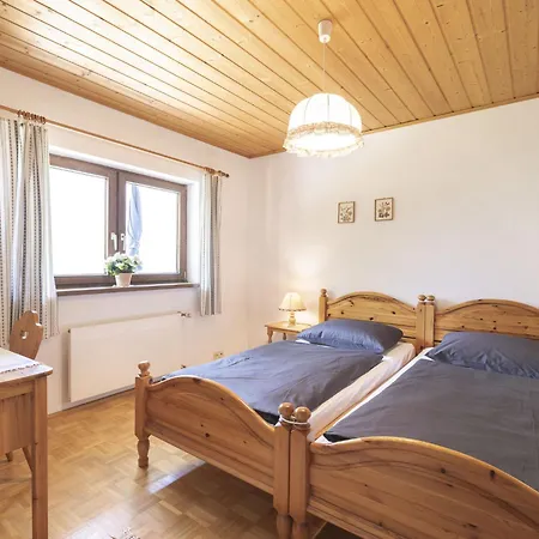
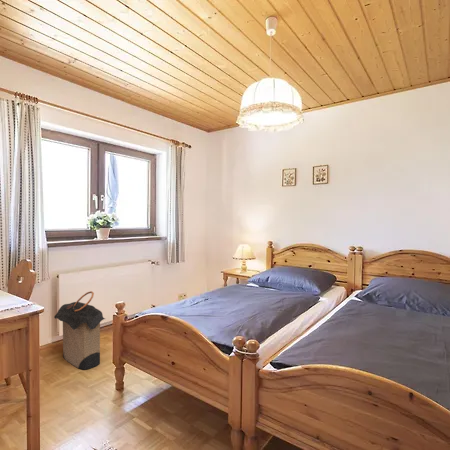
+ laundry hamper (79, 325)
